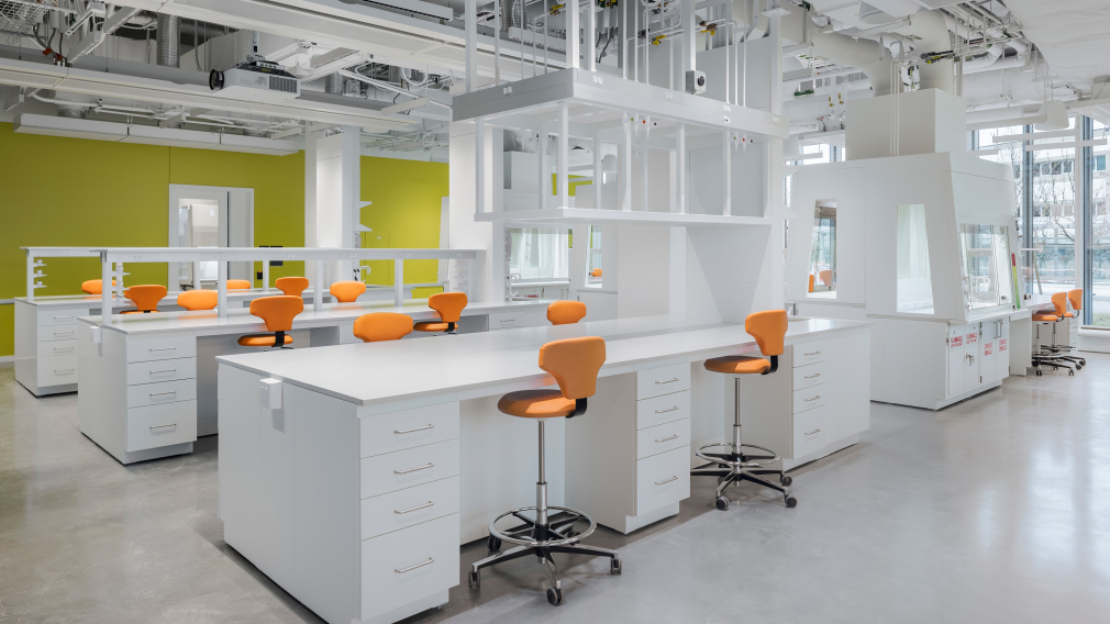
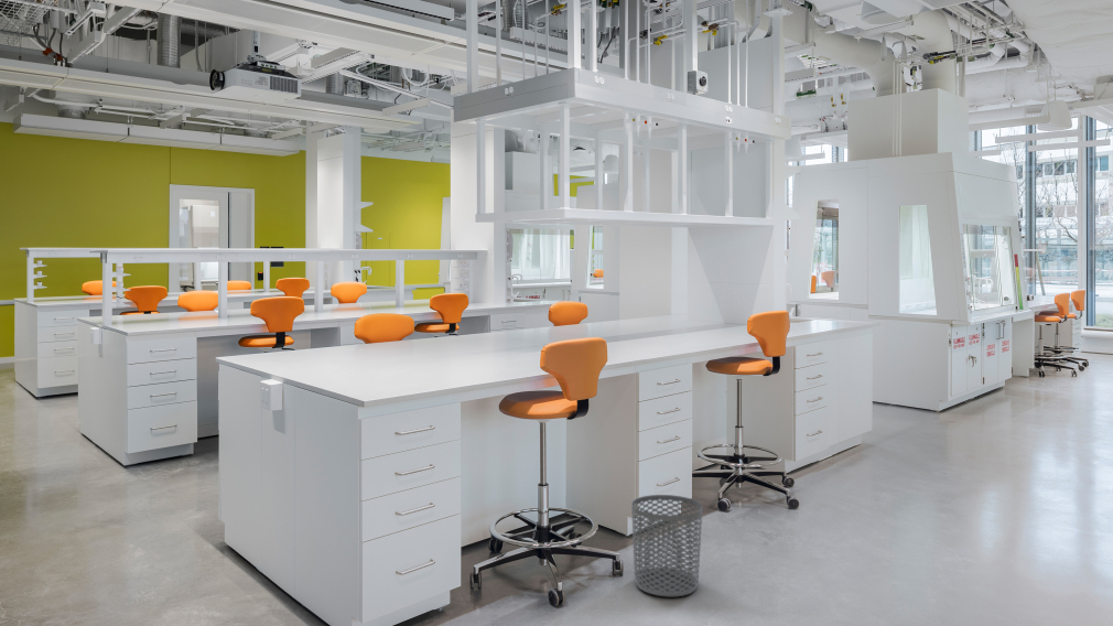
+ waste bin (667, 544)
